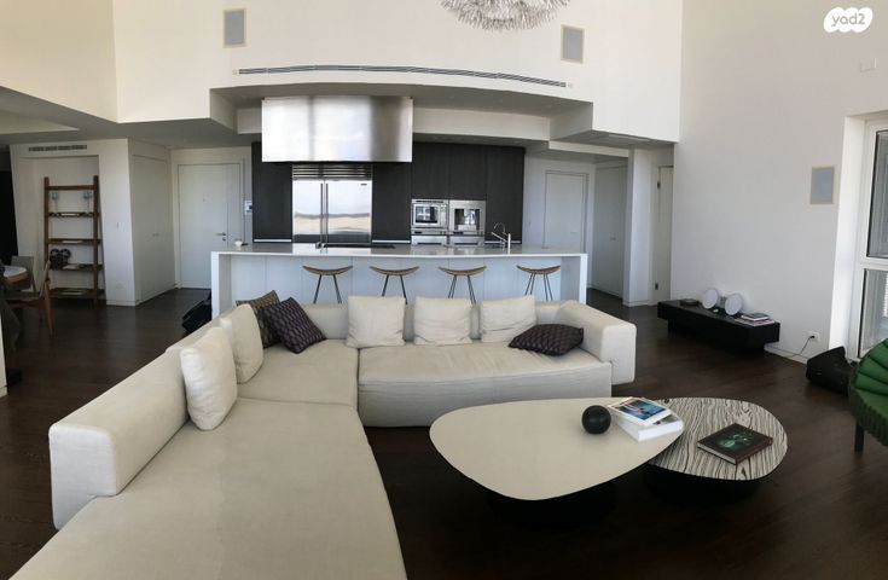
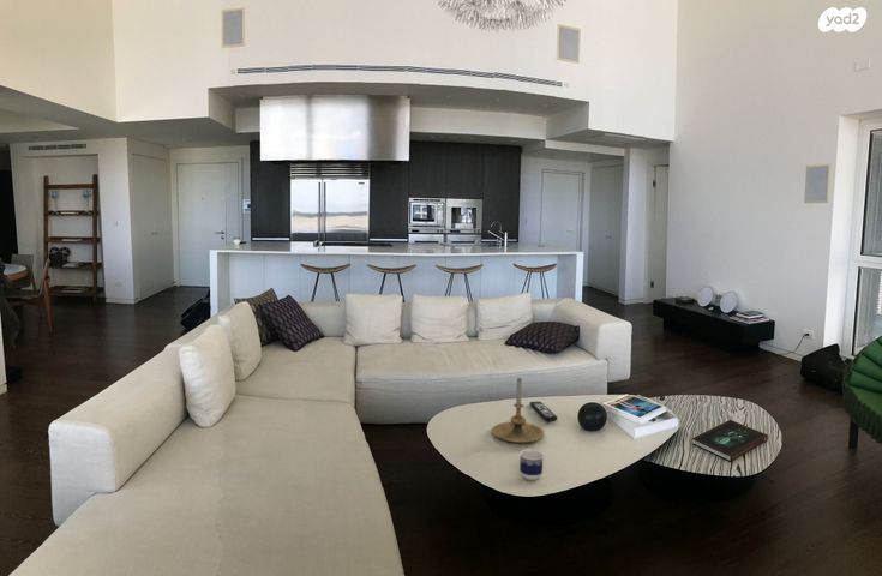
+ remote control (542, 410)
+ candle holder (518, 406)
+ cup (529, 463)
